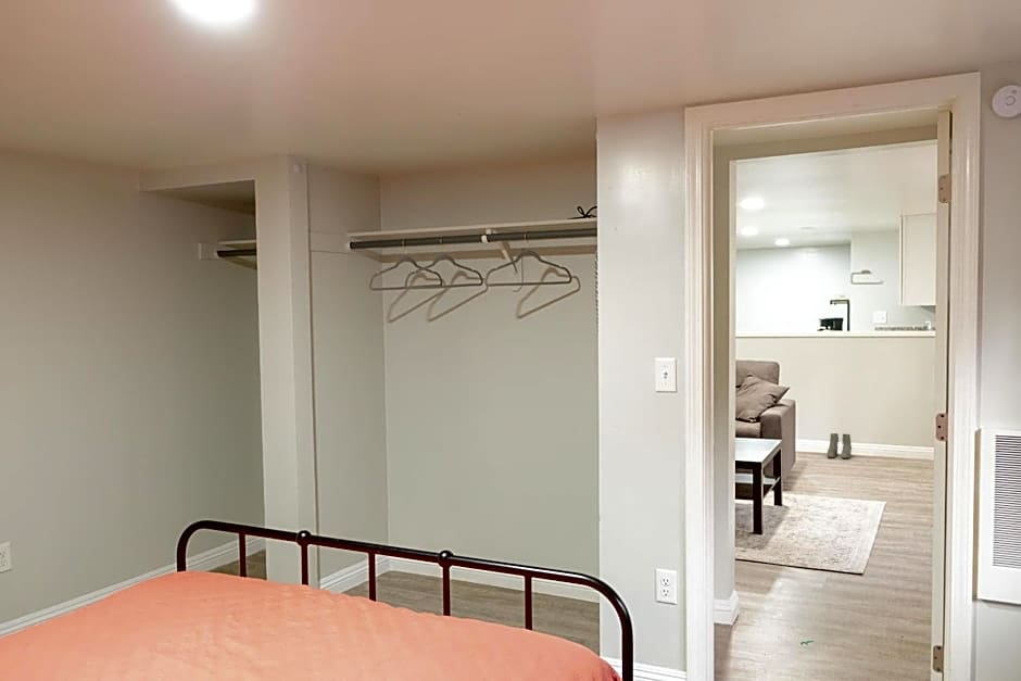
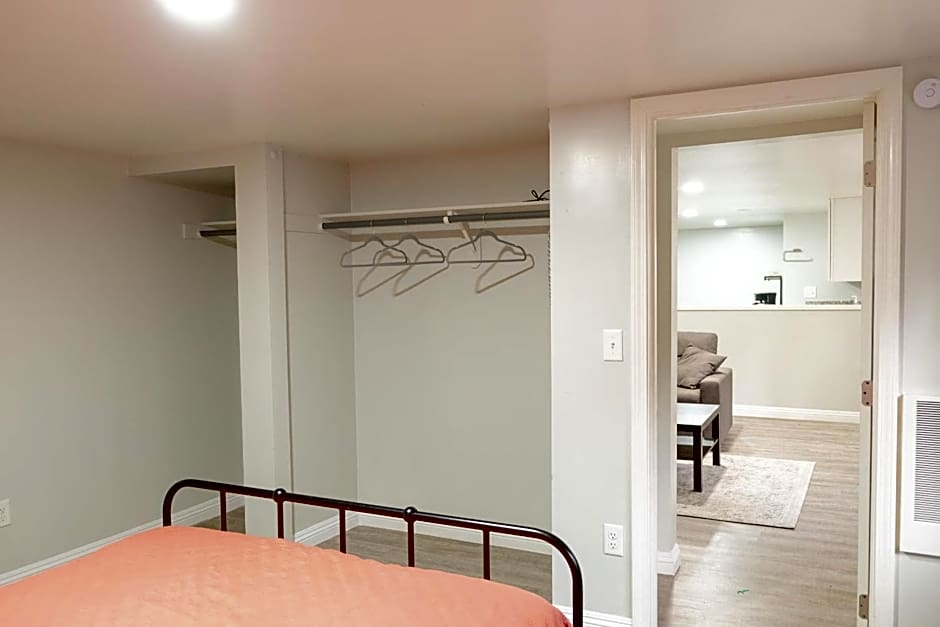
- boots (842, 445)
